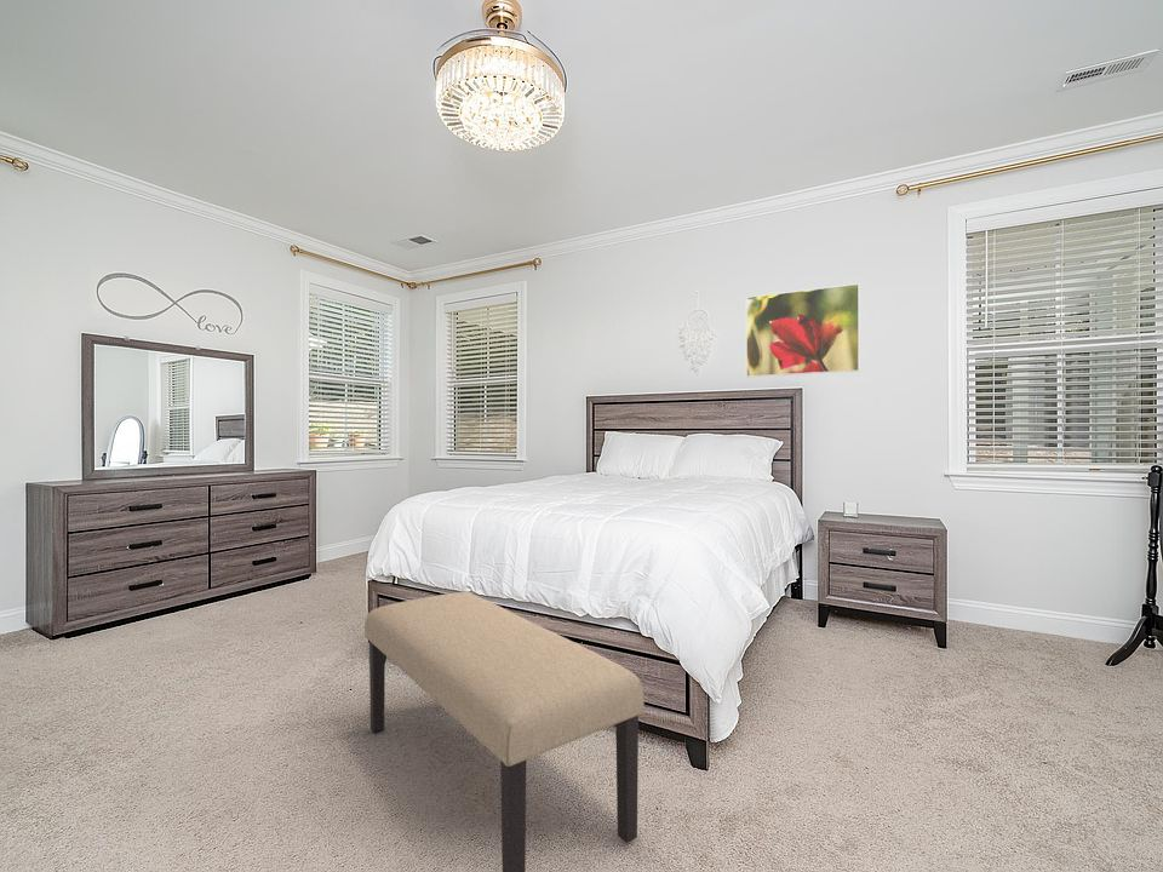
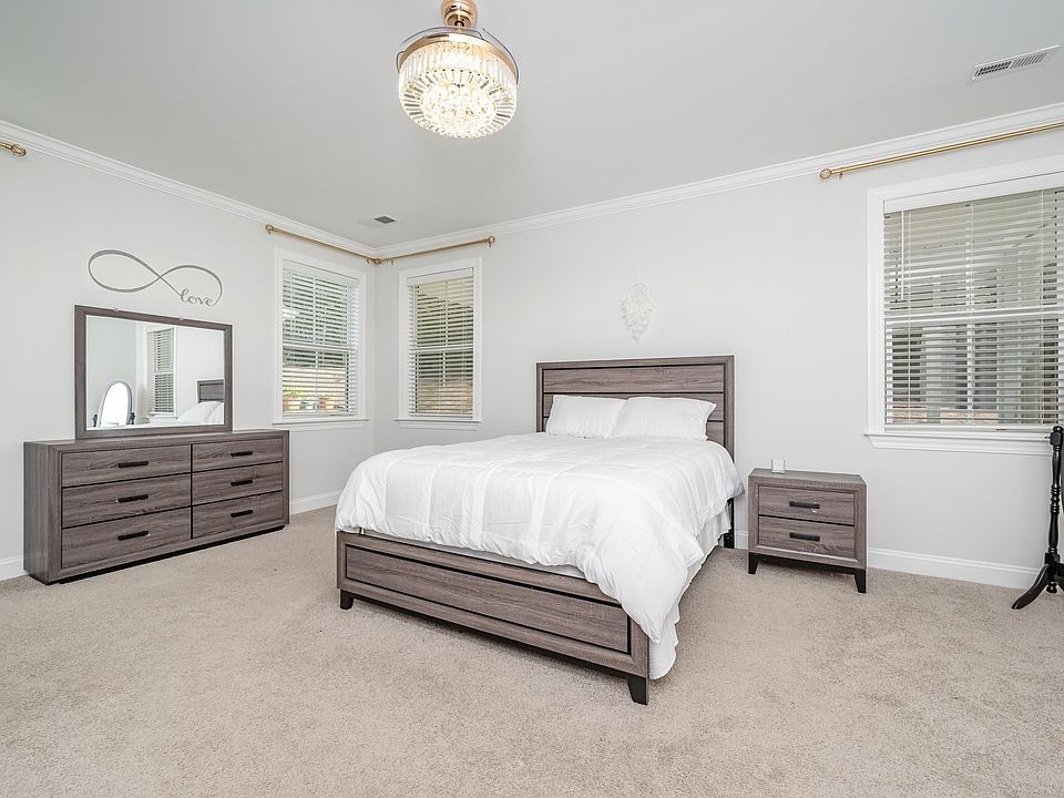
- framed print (800, 332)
- bench (482, 701)
